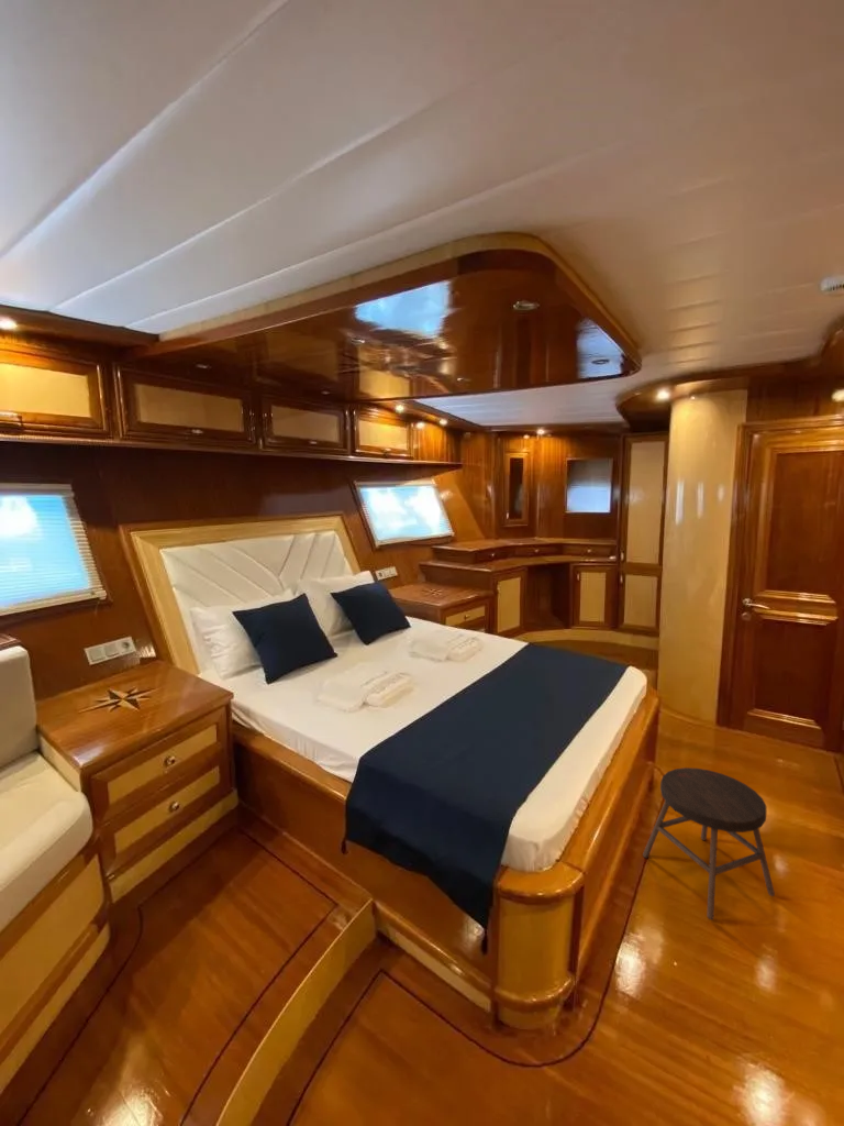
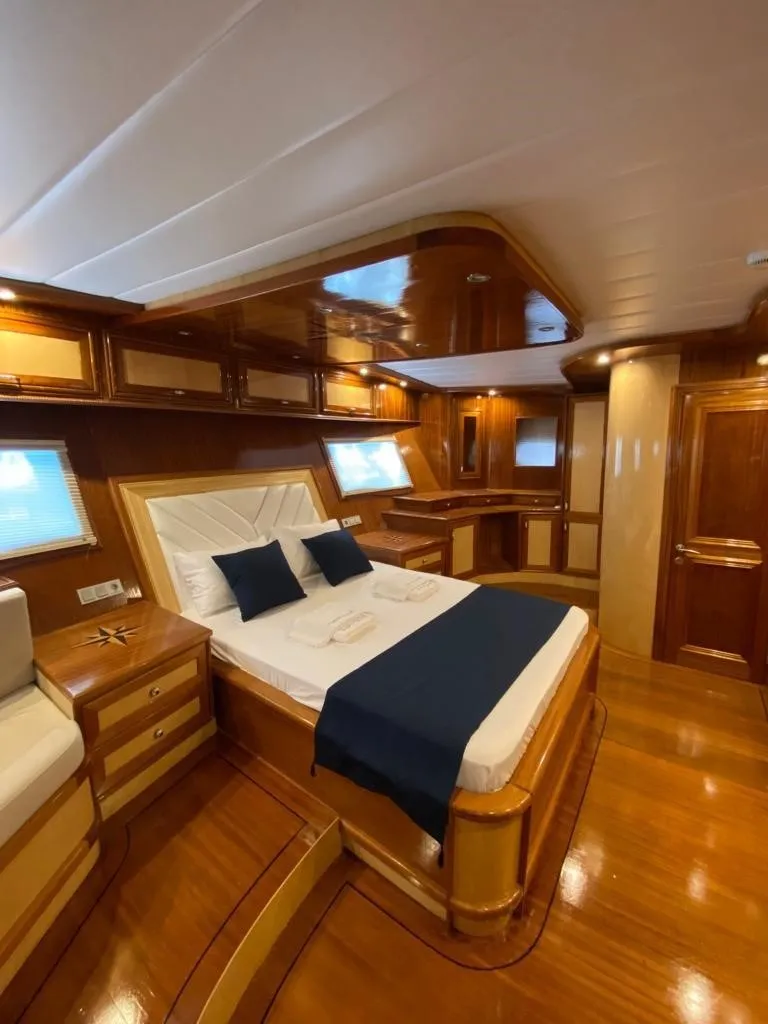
- stool (706, 834)
